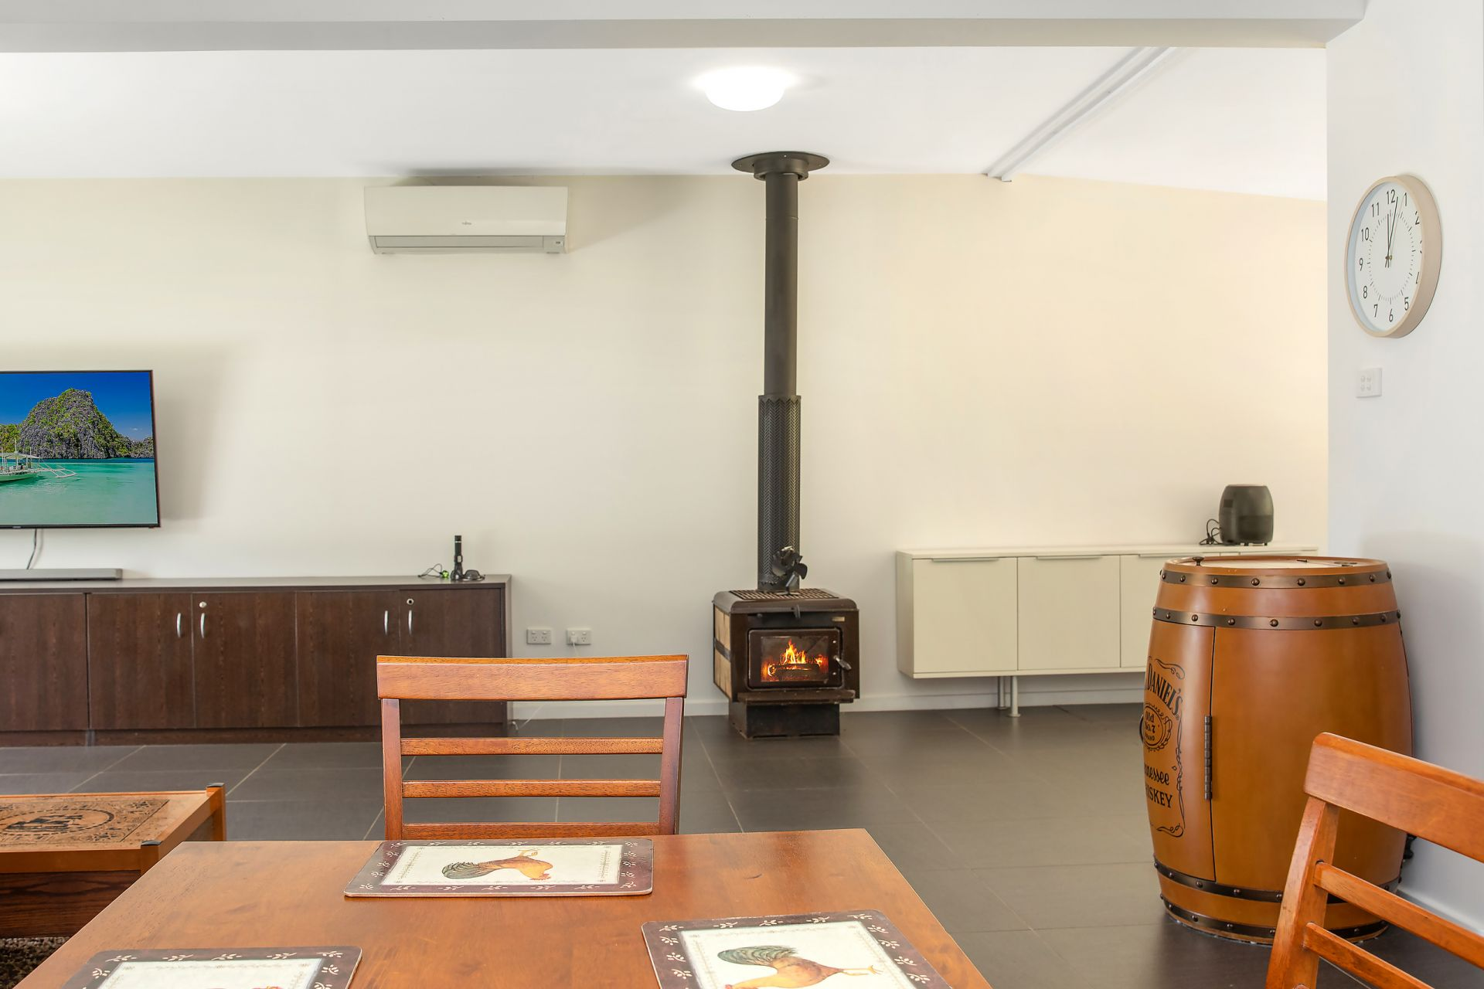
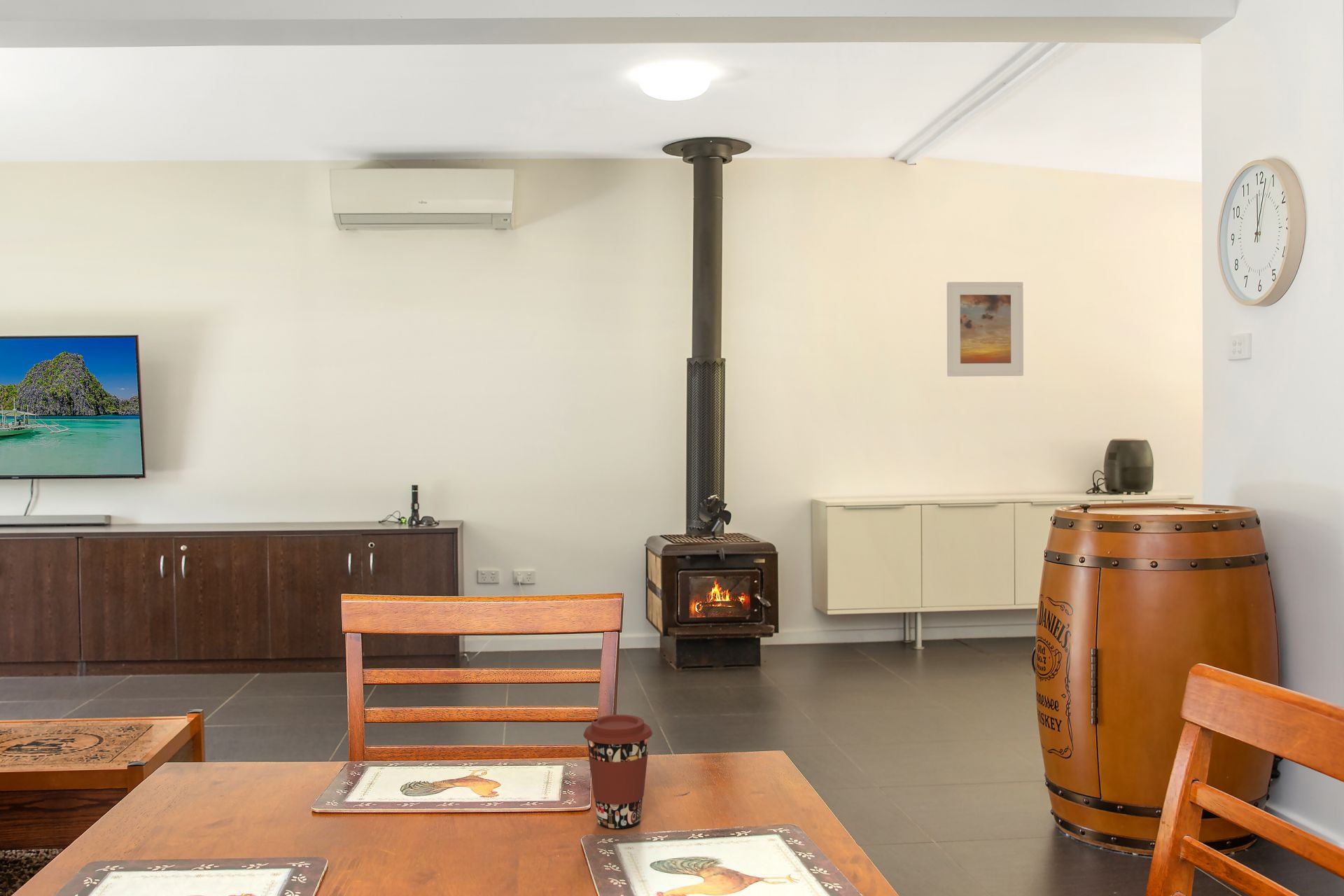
+ coffee cup (618, 771)
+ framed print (985, 329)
